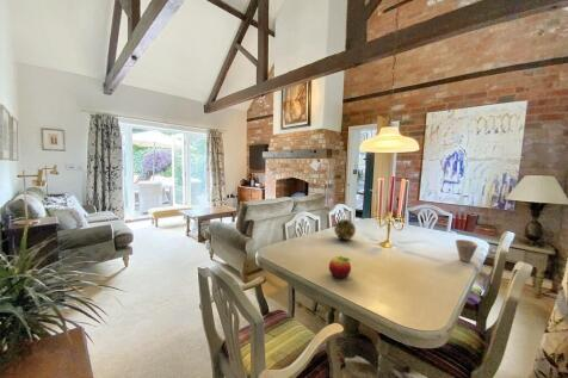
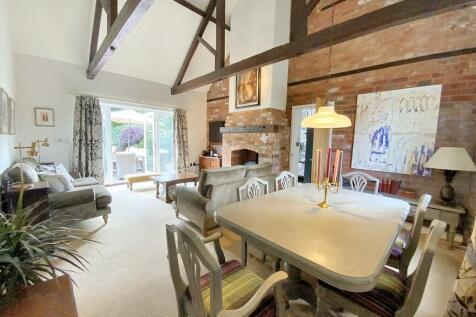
- cup (465, 250)
- decorative ball (344, 229)
- fruit (339, 266)
